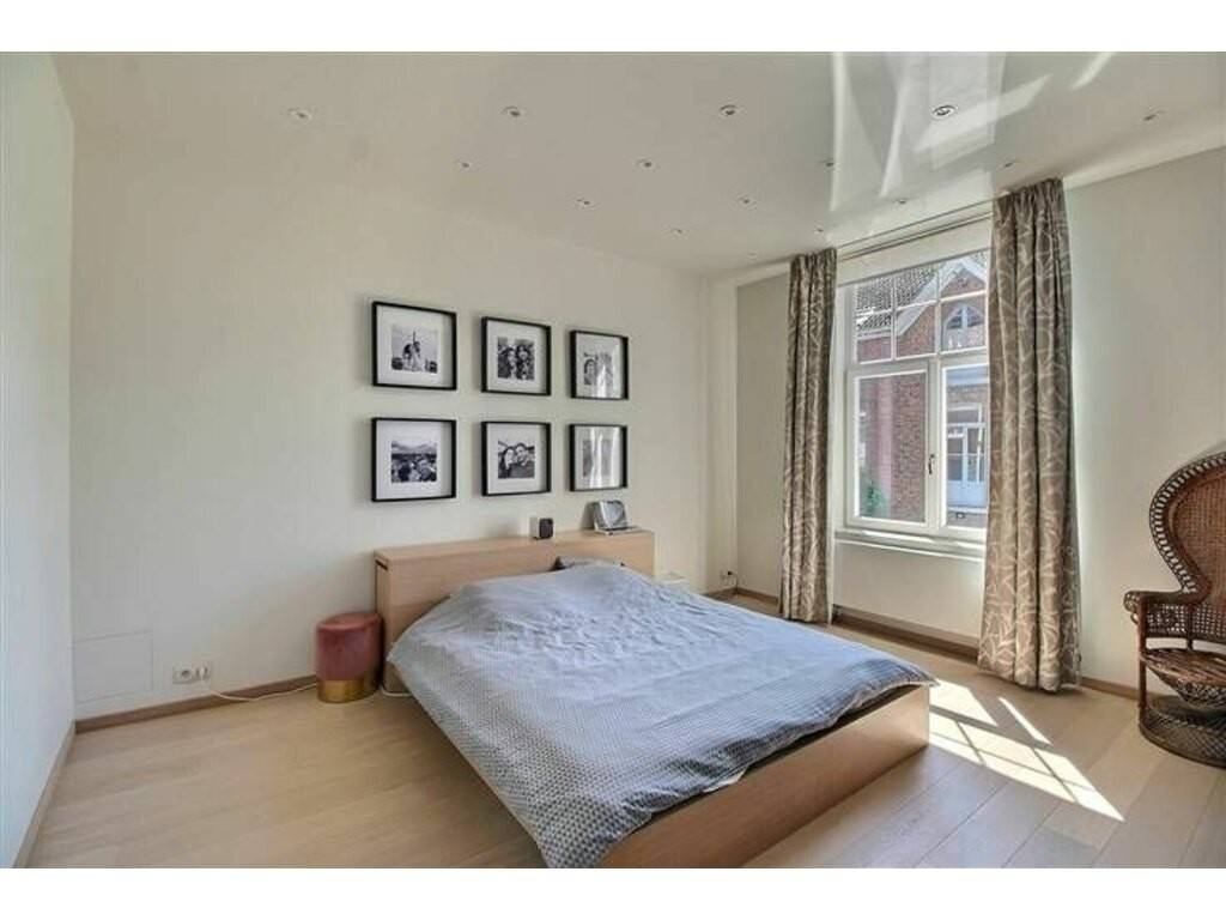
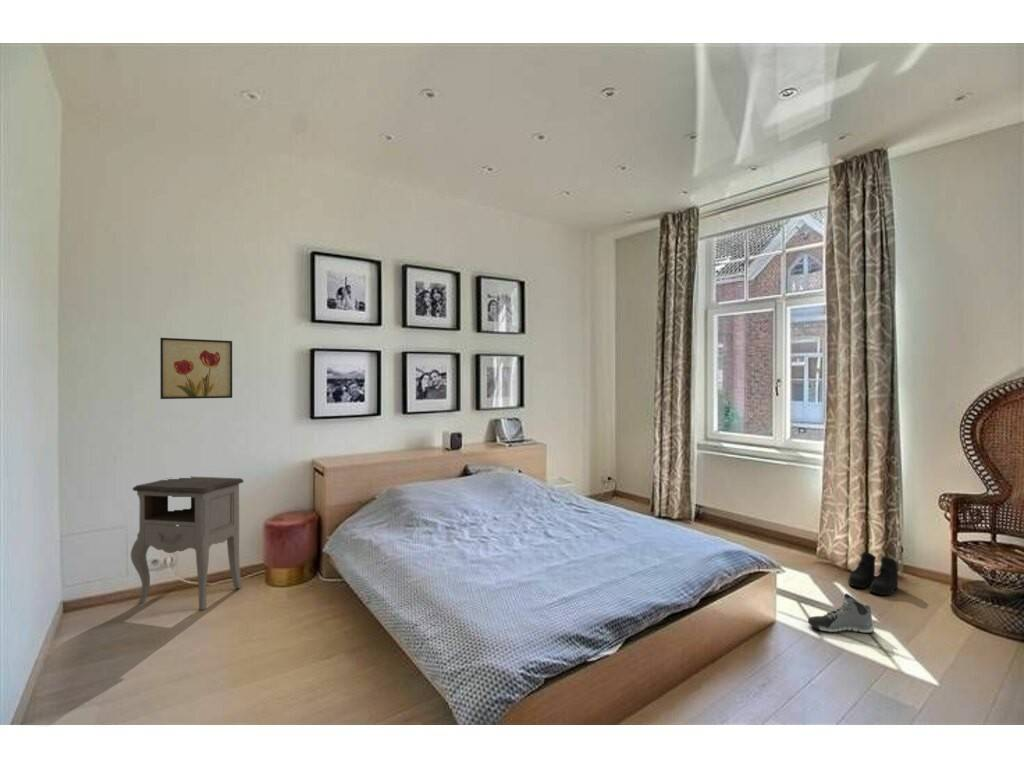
+ sneaker (839, 610)
+ boots (873, 571)
+ wall art (197, 369)
+ nightstand (189, 539)
